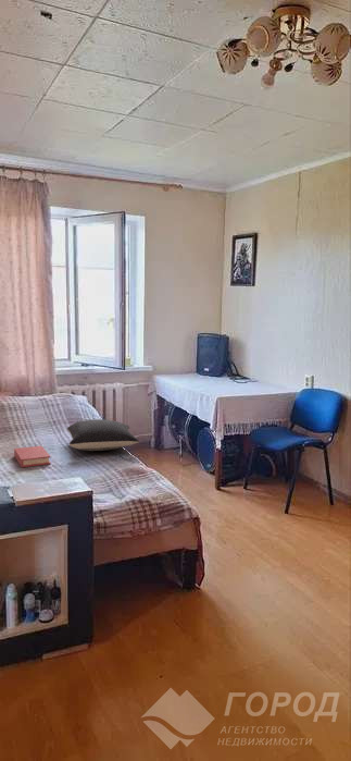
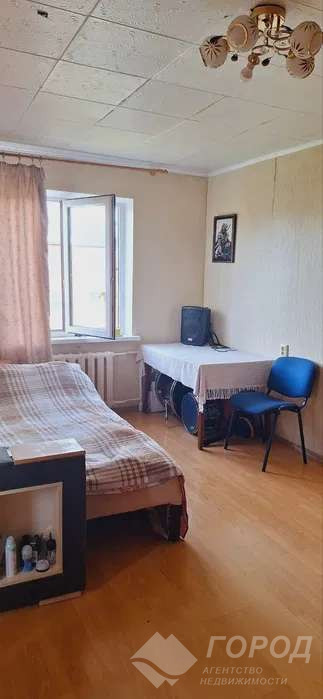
- pillow (101, 434)
- book (32, 456)
